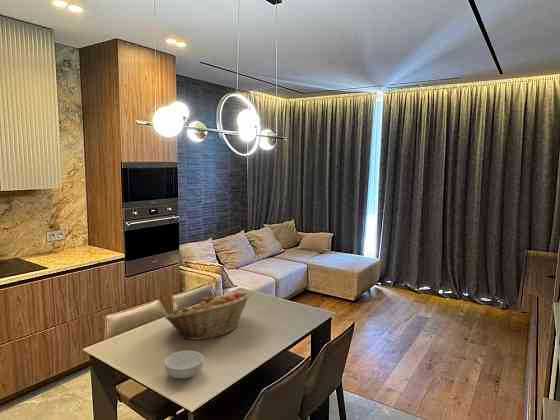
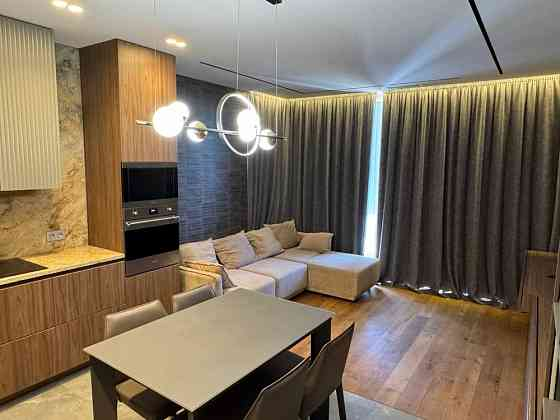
- fruit basket (210, 311)
- cereal bowl (184, 366)
